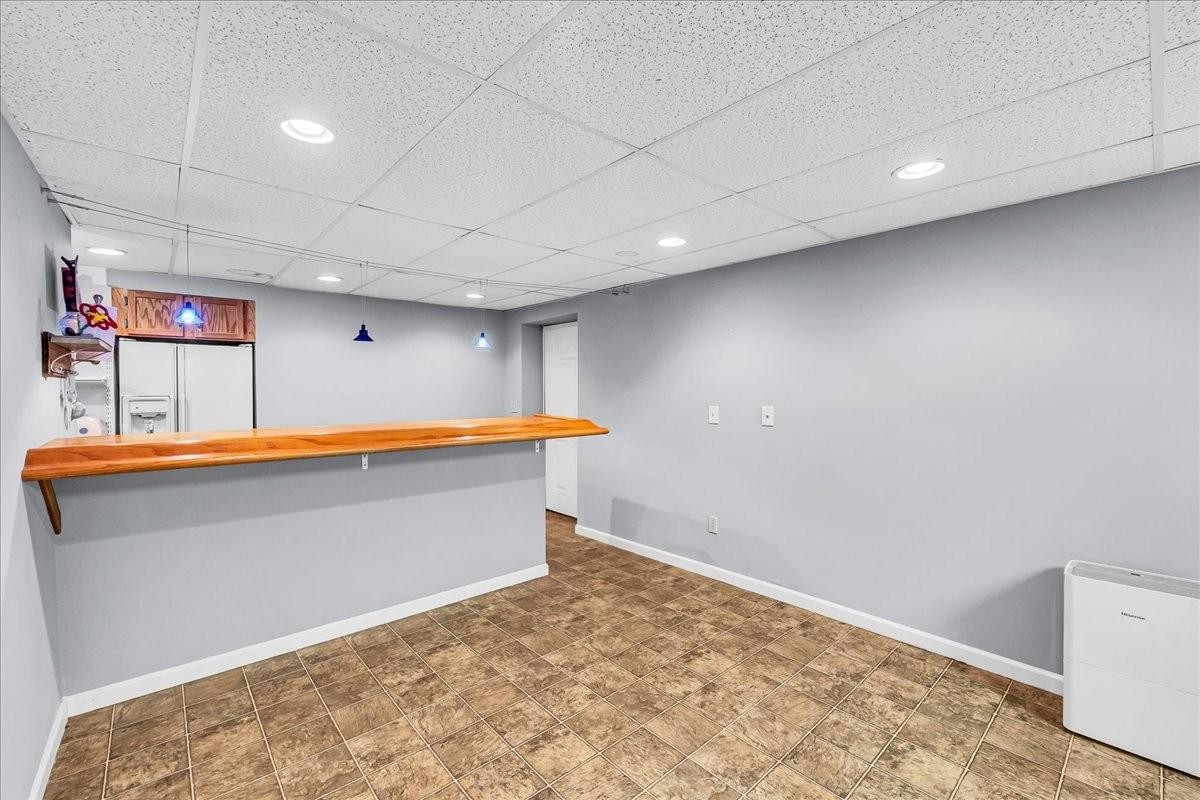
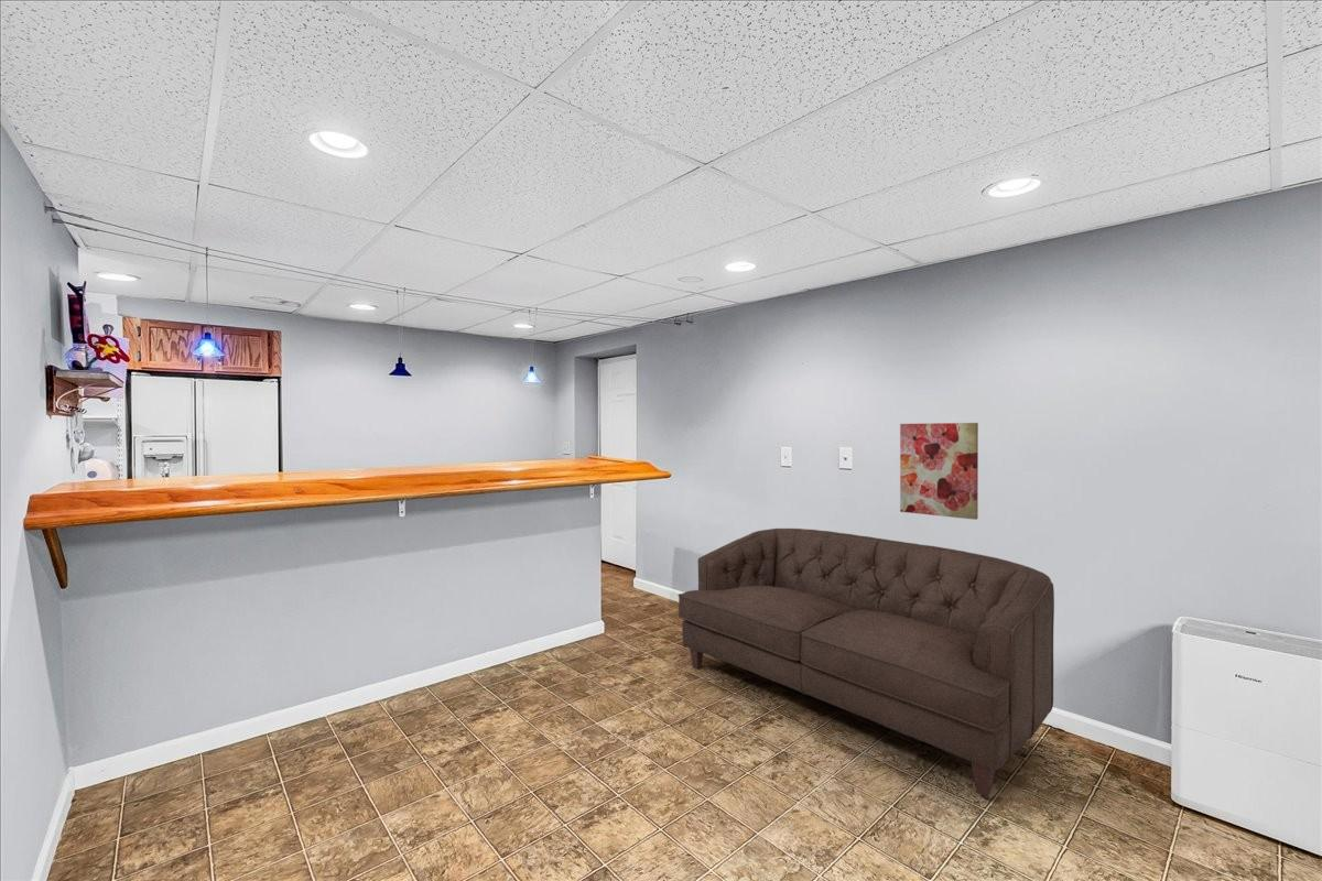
+ sofa (847, 623)
+ wall art (936, 469)
